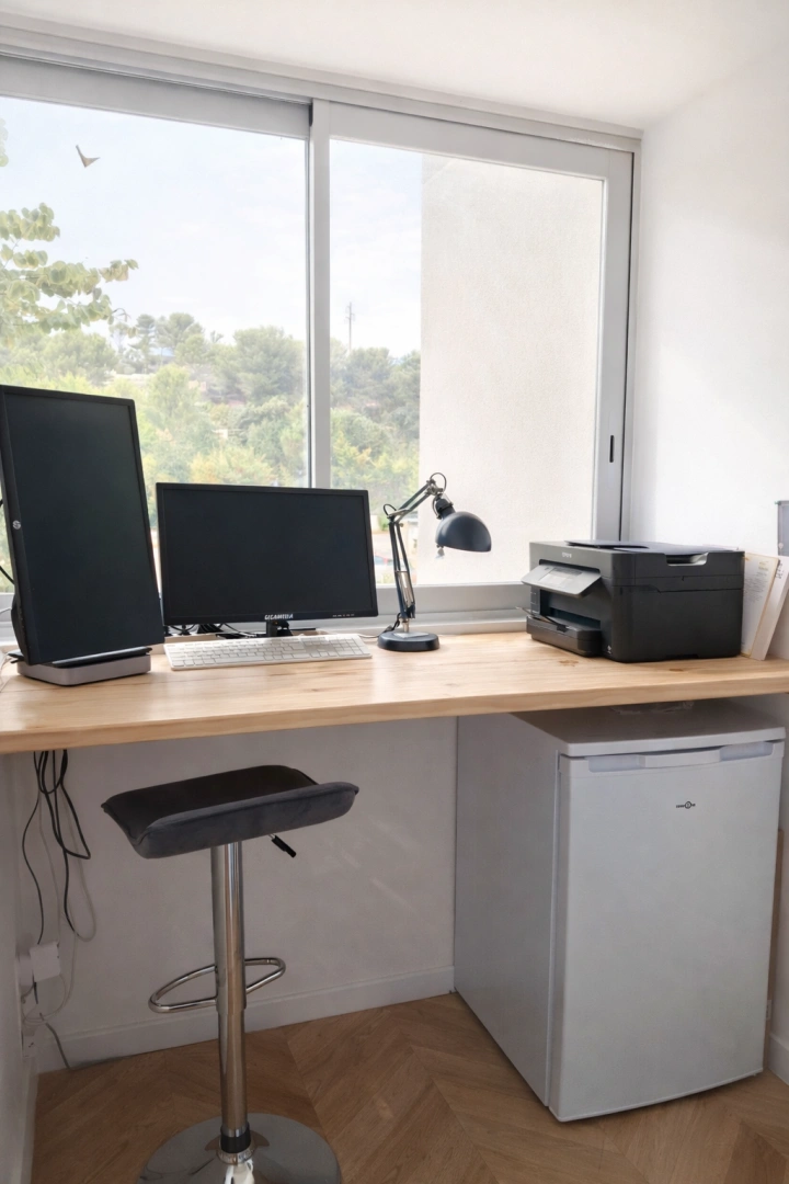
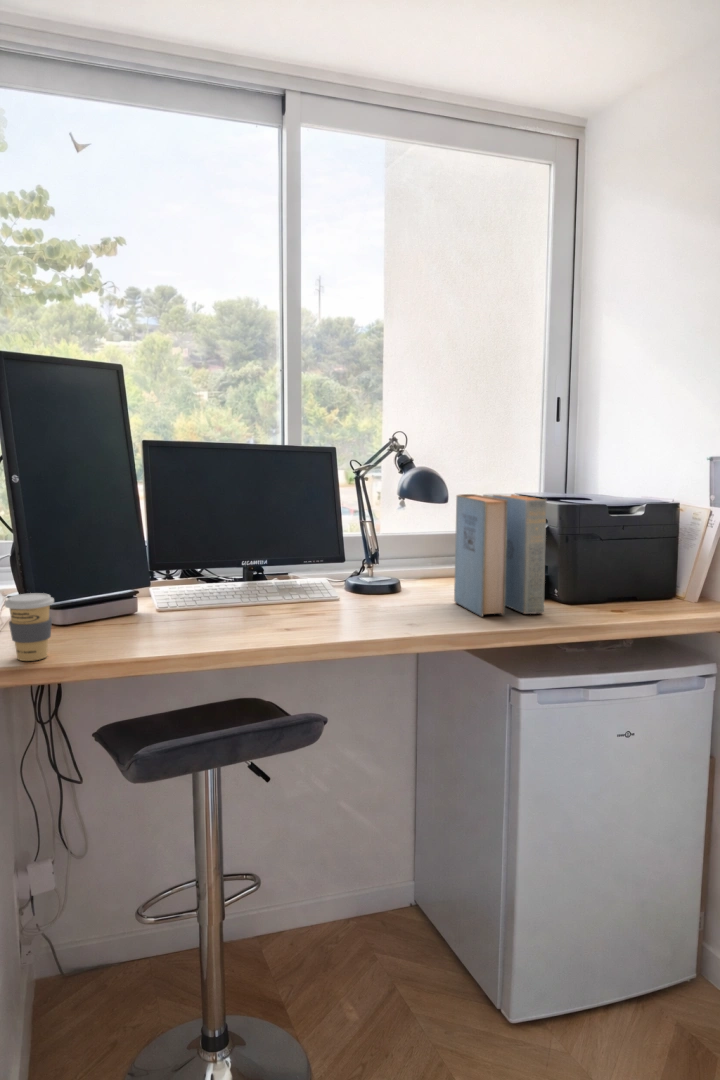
+ book (498, 552)
+ coffee cup (30, 627)
